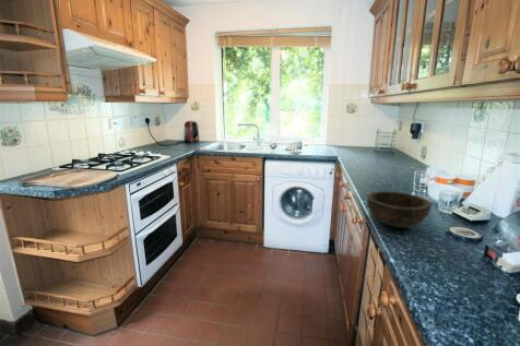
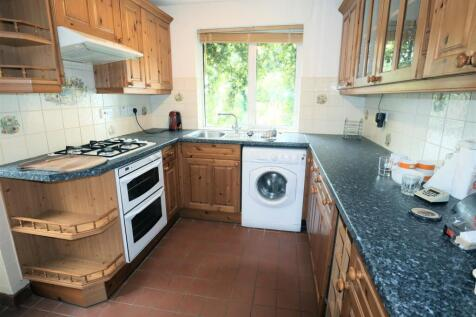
- bowl (395, 212)
